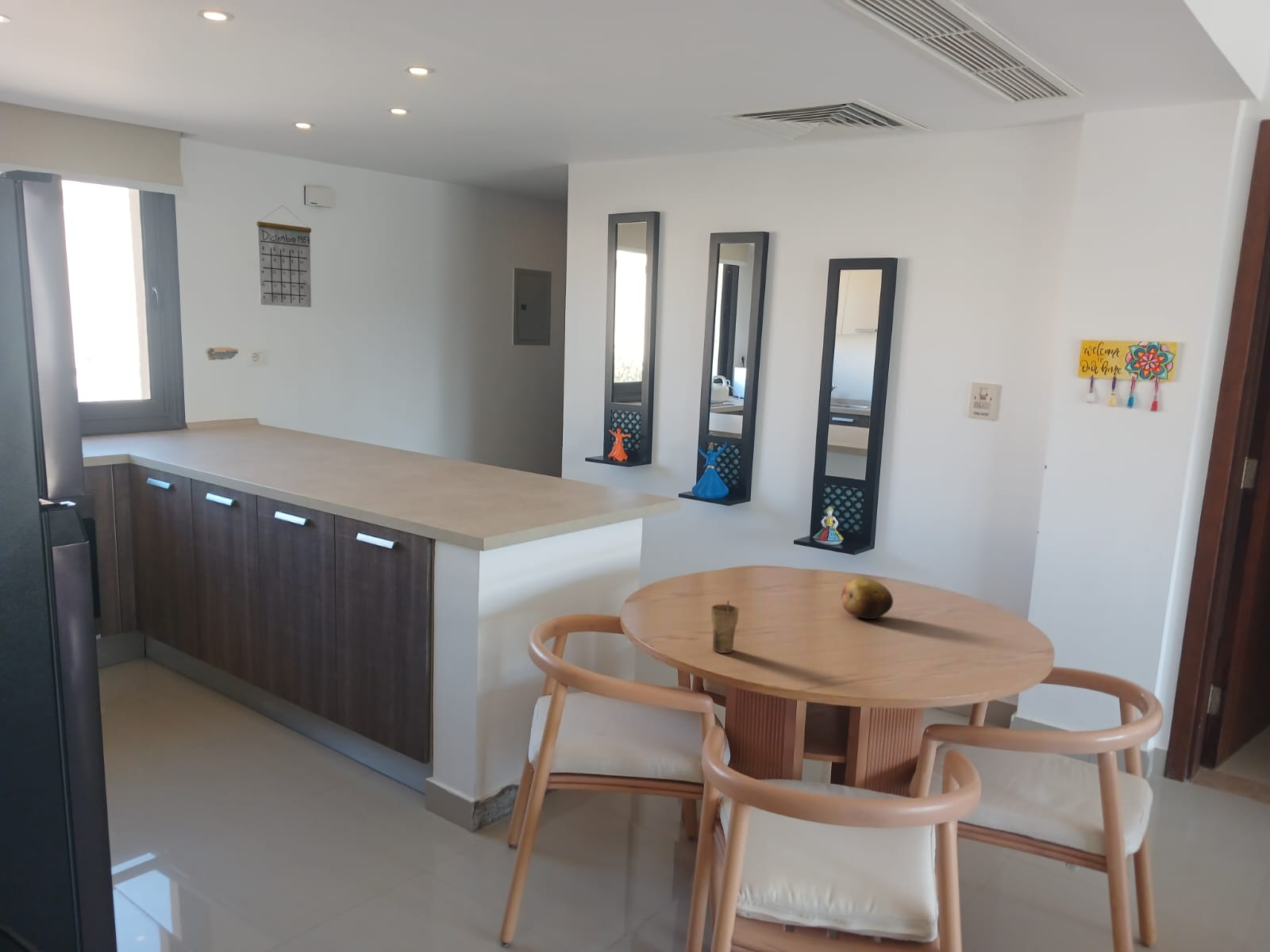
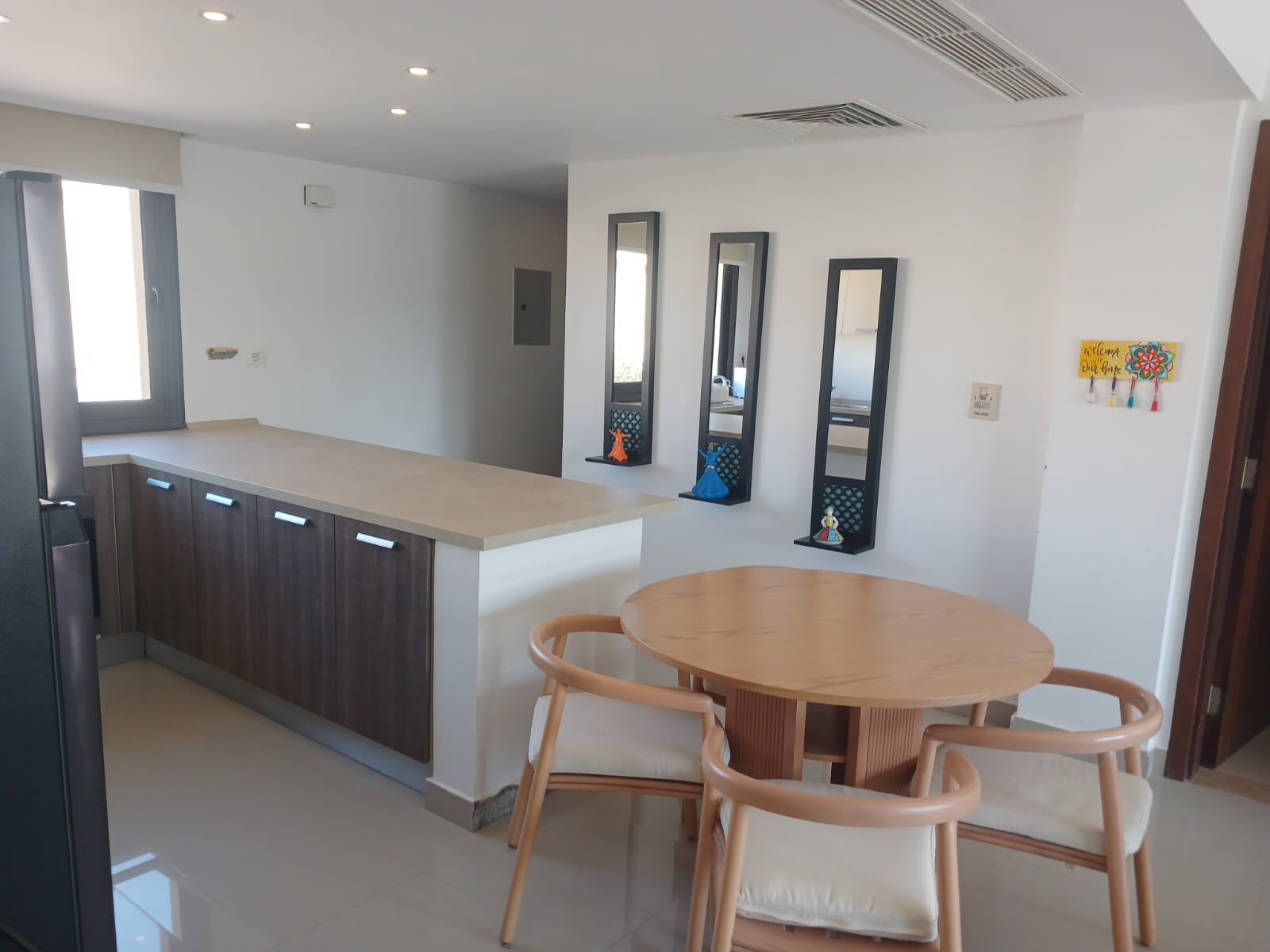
- fruit (867, 597)
- cup (724, 624)
- calendar (285, 255)
